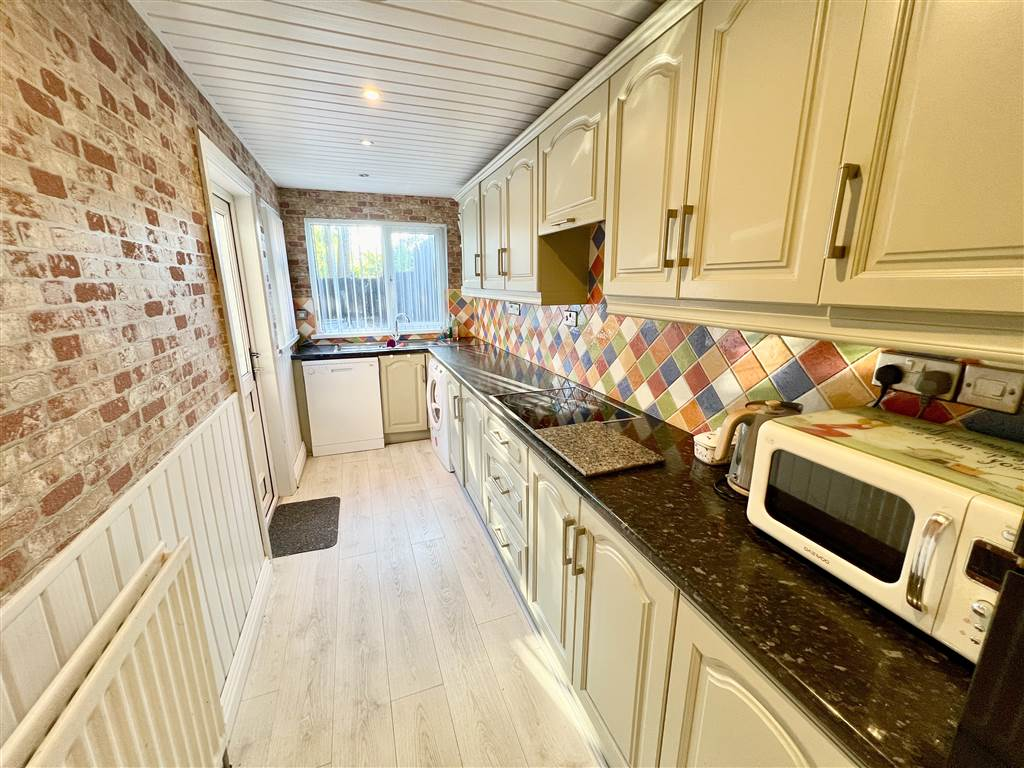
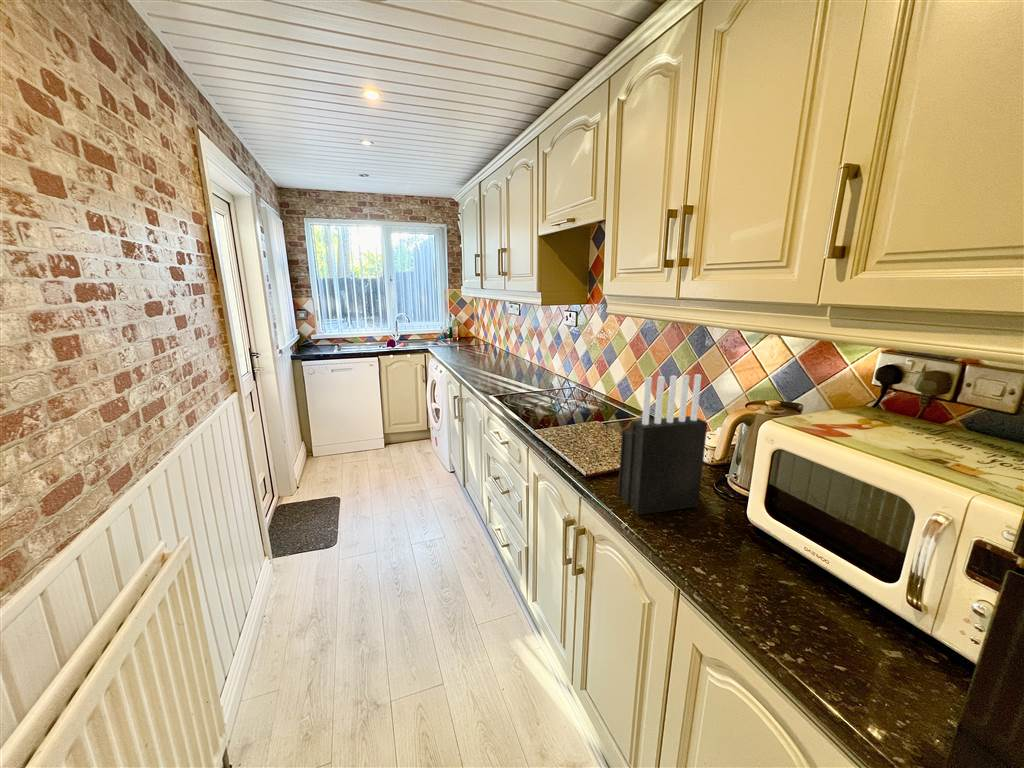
+ knife block (659, 438)
